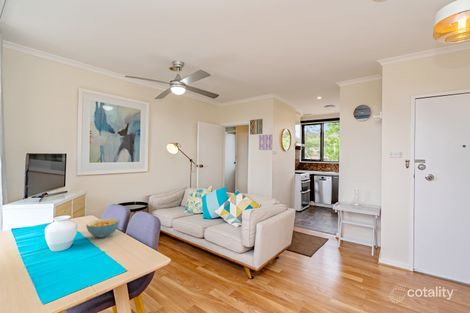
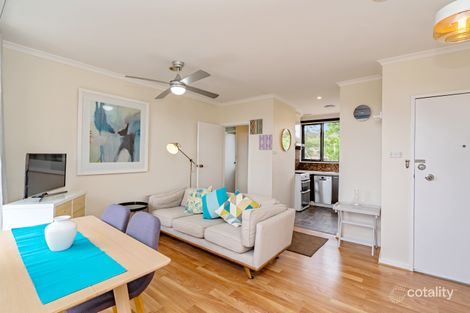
- cereal bowl (103, 229)
